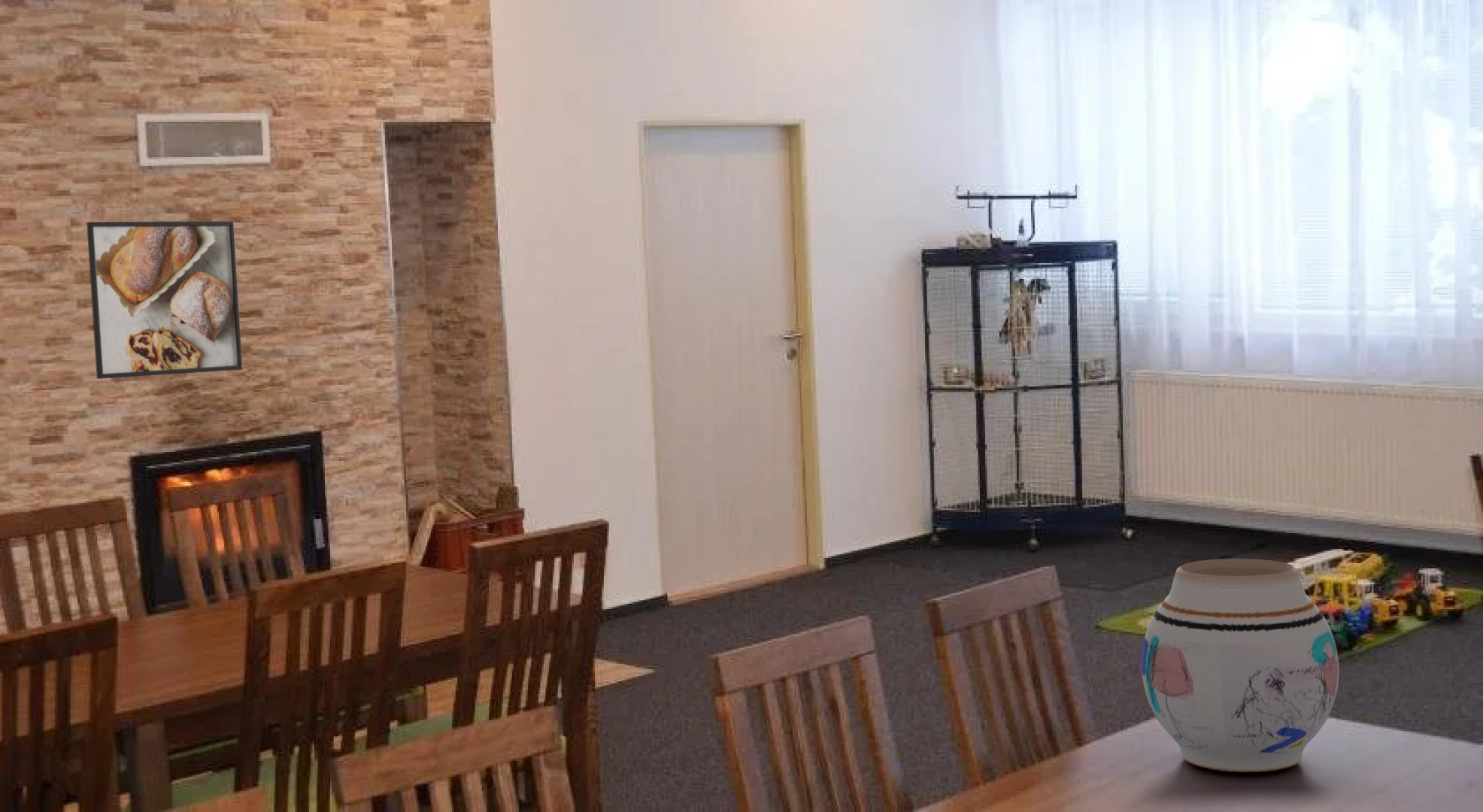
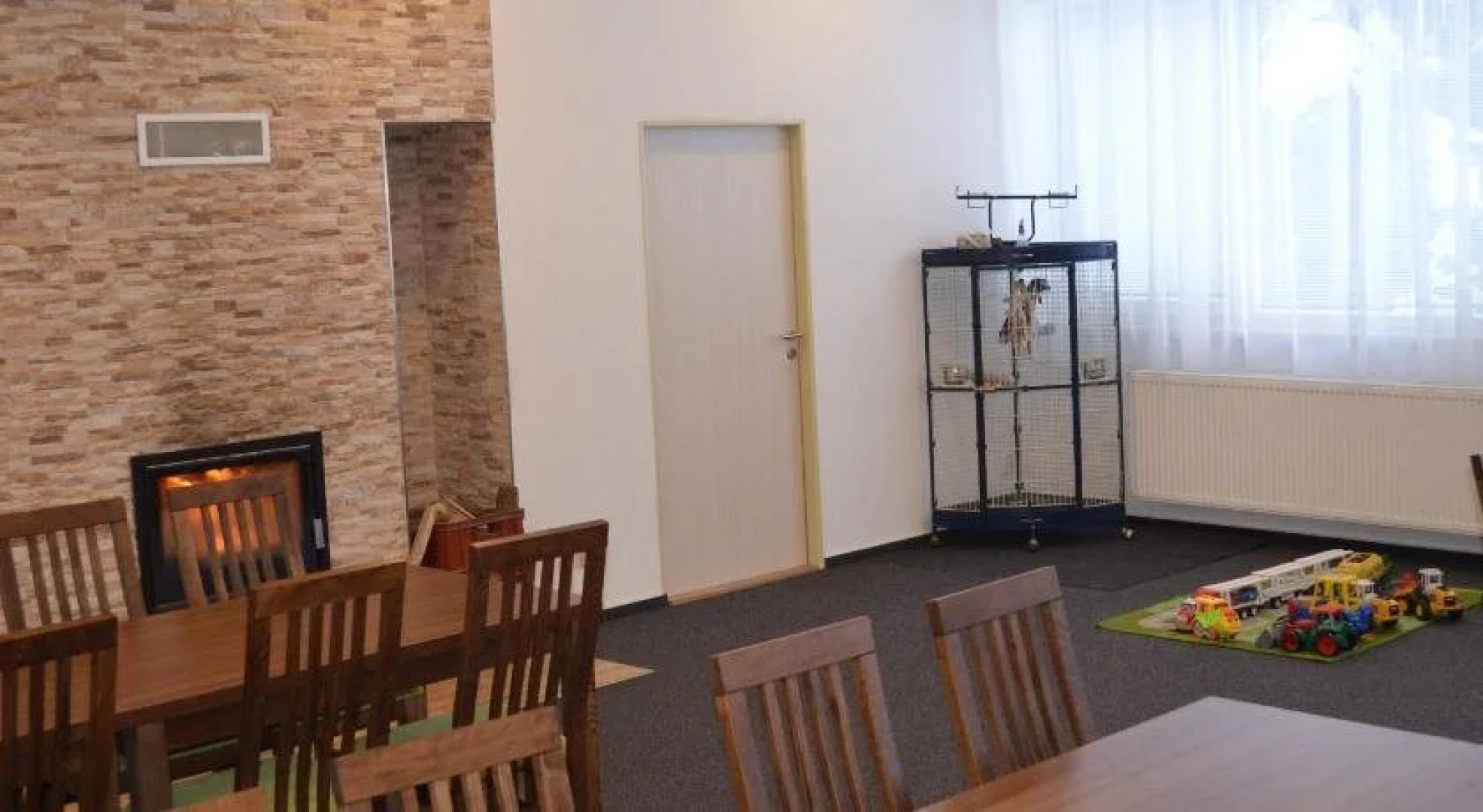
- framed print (167, 298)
- vase (1239, 664)
